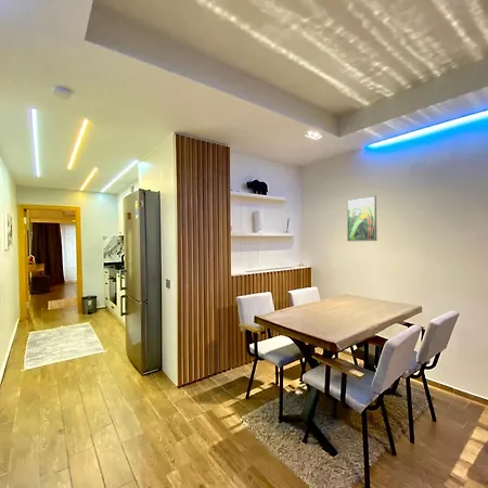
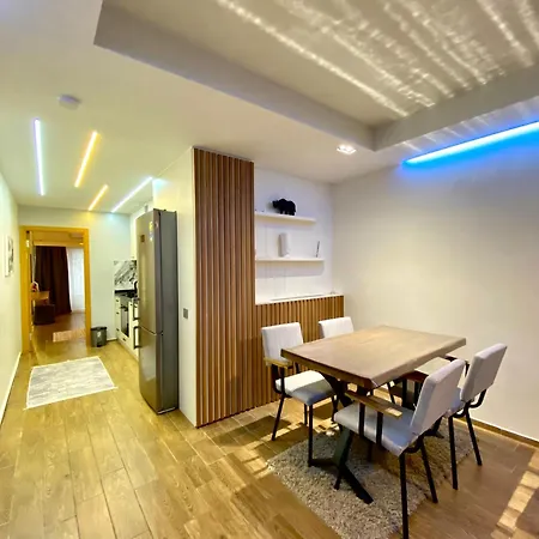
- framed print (361, 219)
